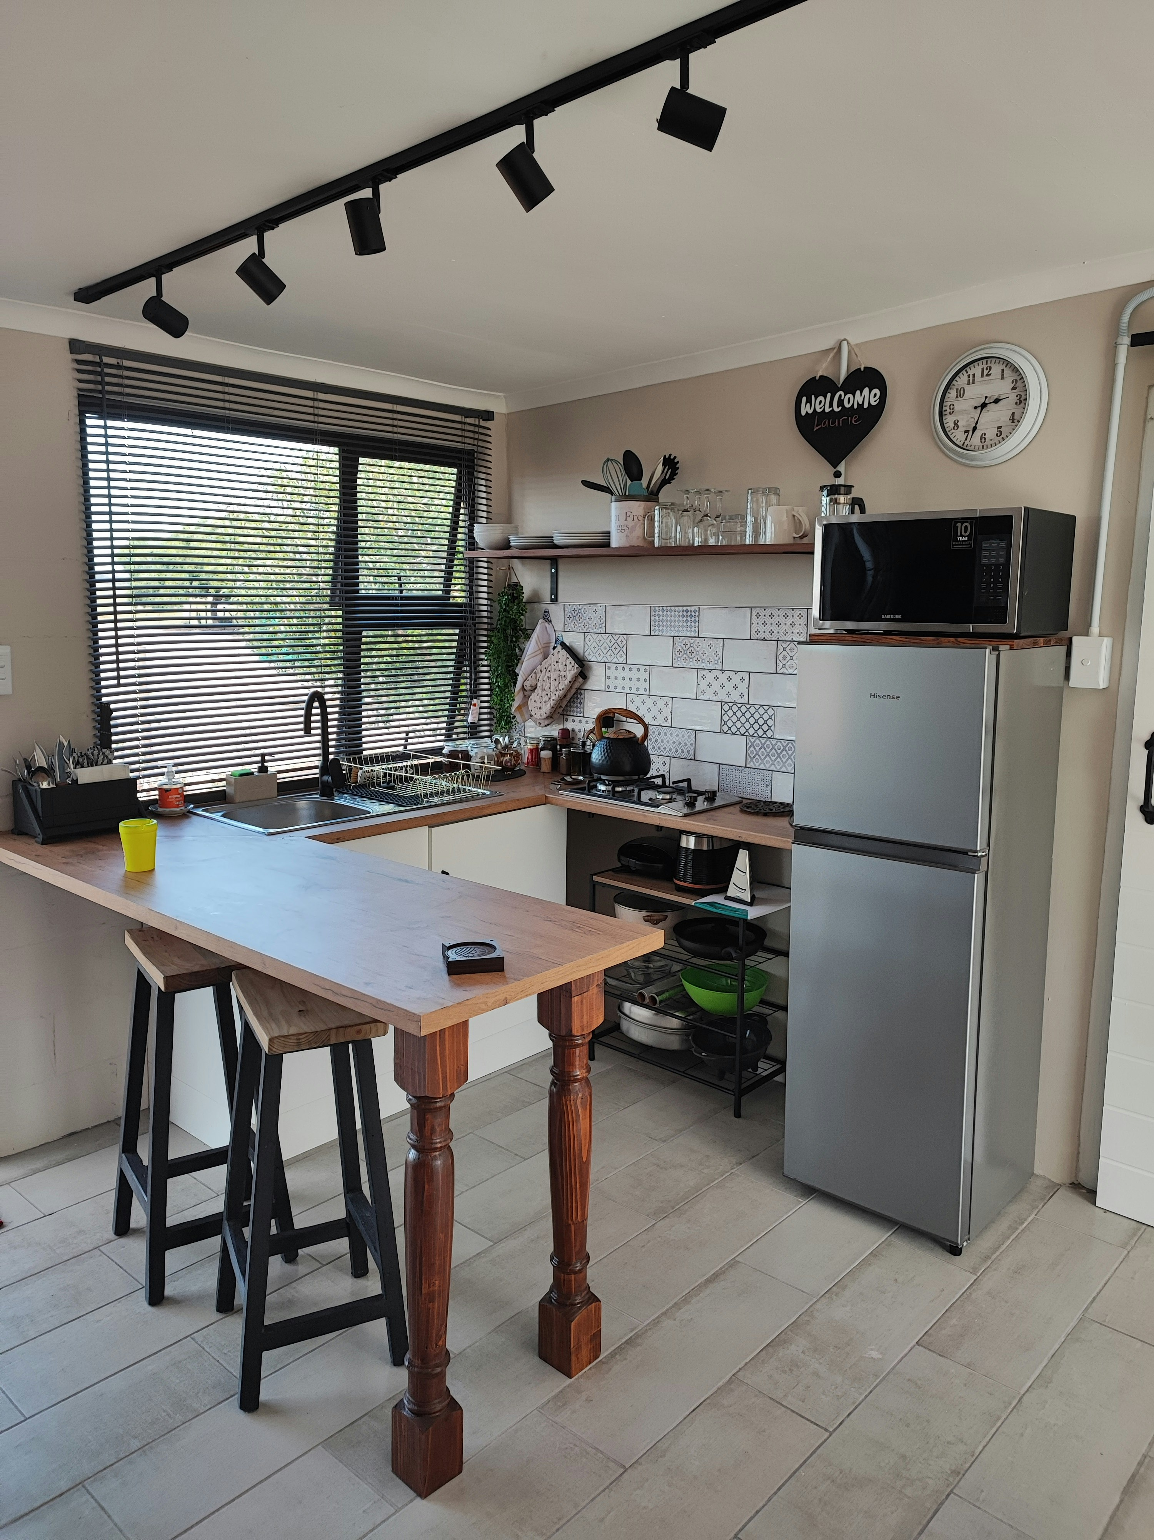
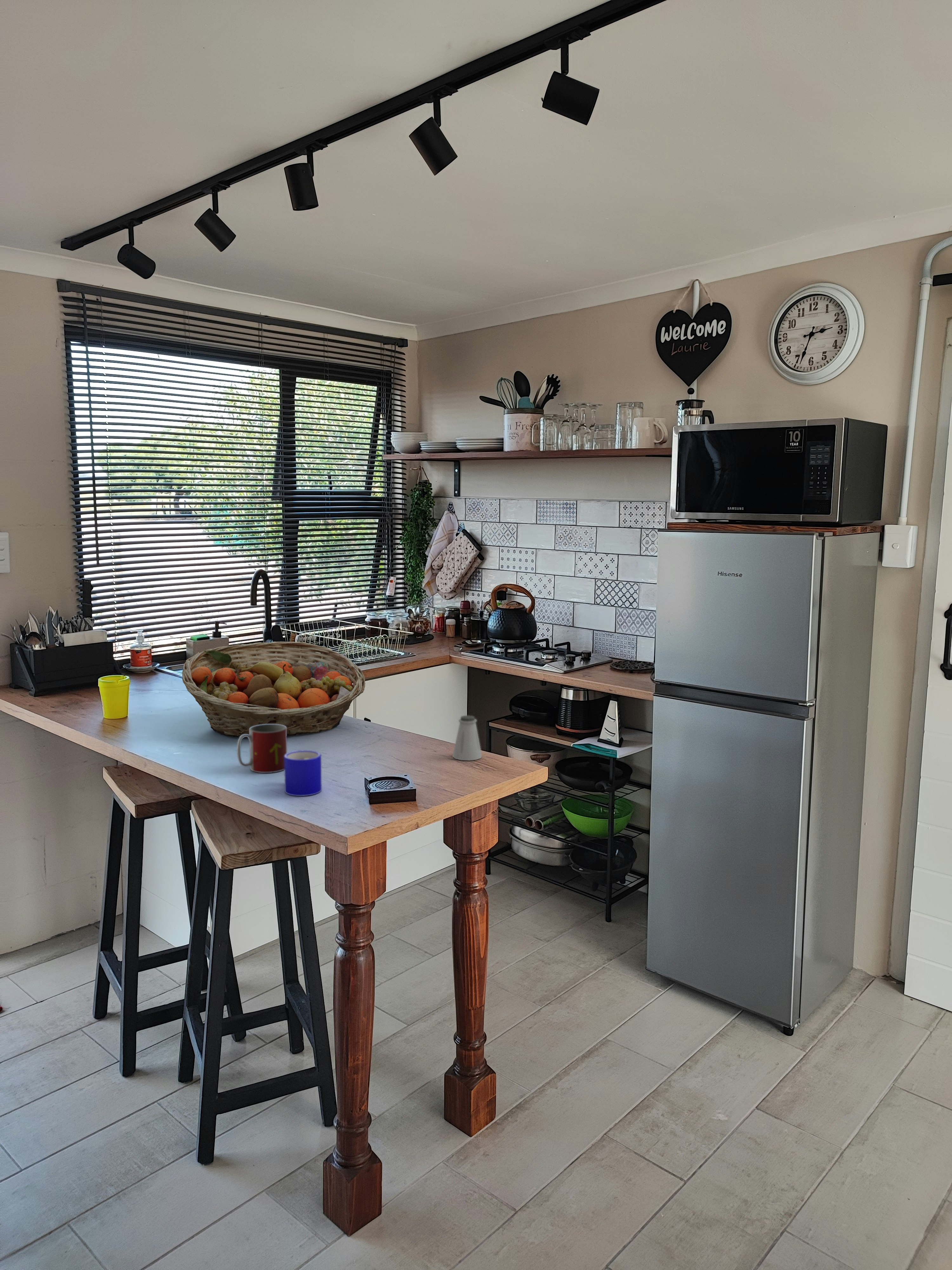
+ mug (261, 749)
+ saltshaker (467, 737)
+ fruit basket (275, 688)
+ mug (299, 770)
